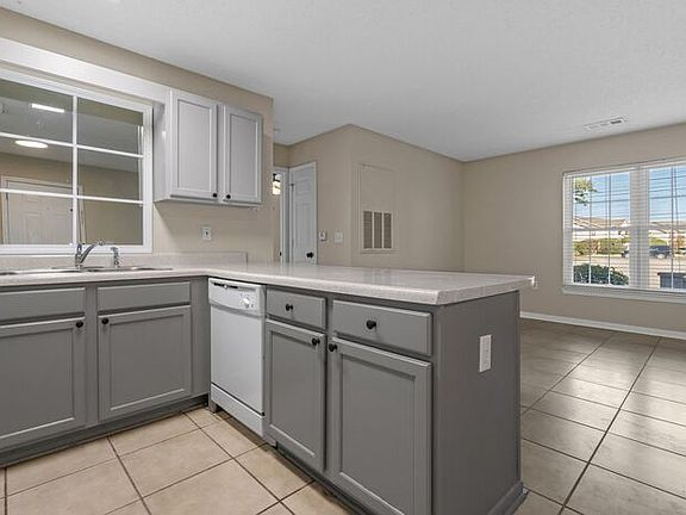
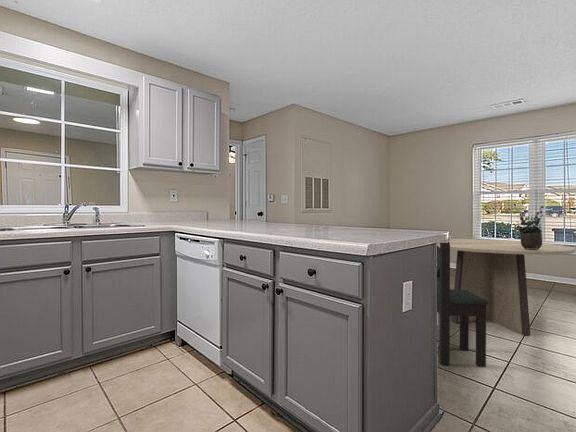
+ chair (455, 294)
+ dining table (489, 281)
+ potted plant (530, 227)
